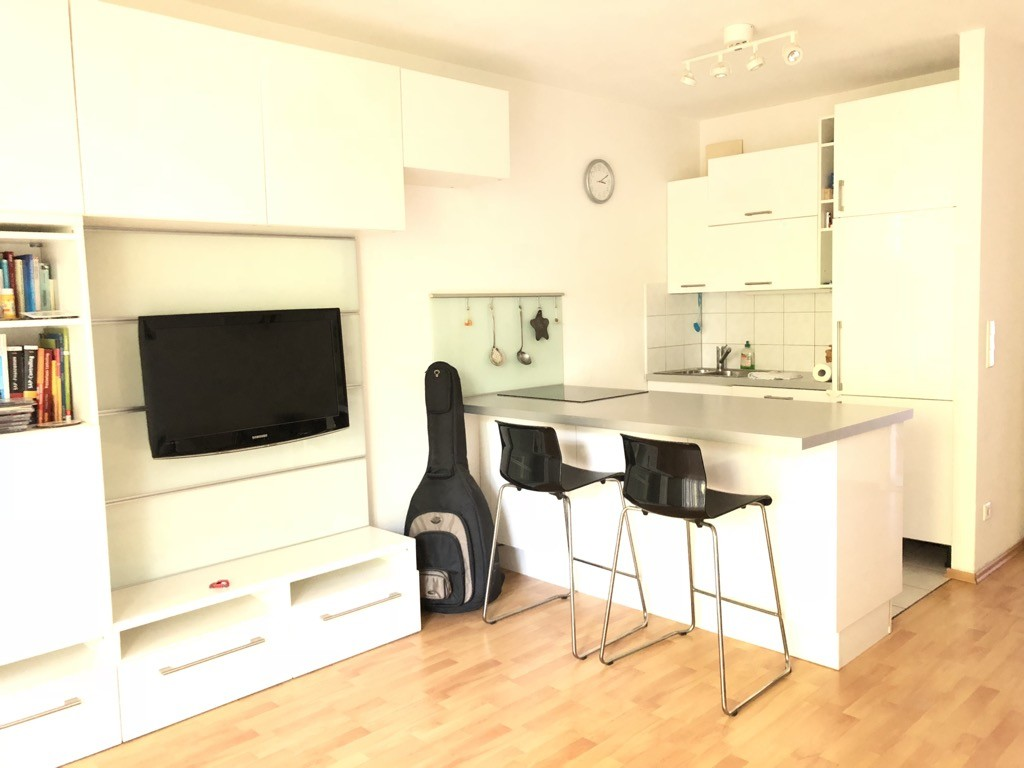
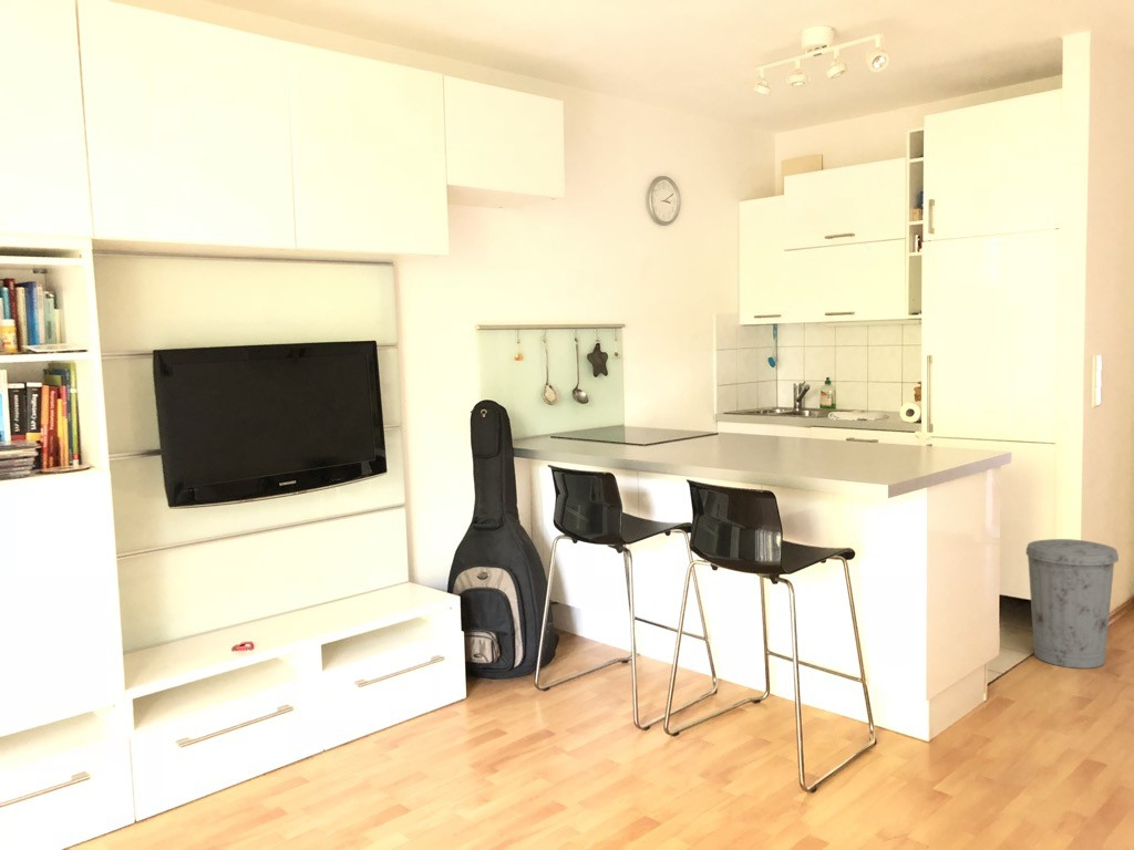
+ trash can (1070, 600)
